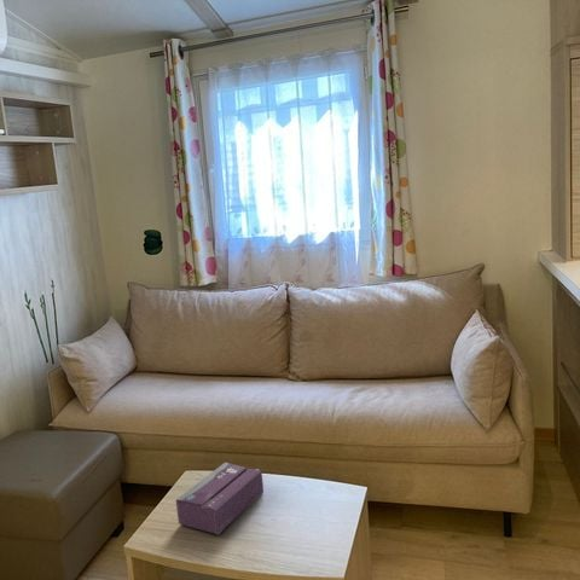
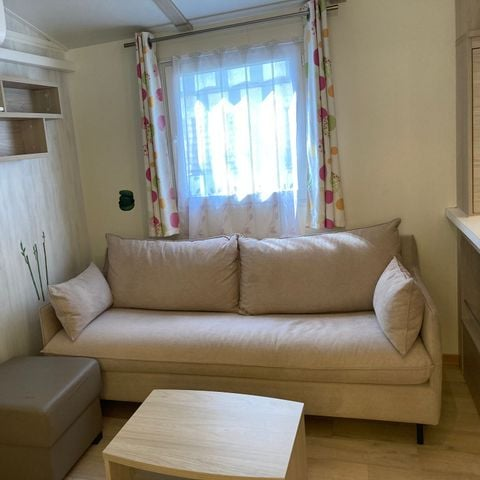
- tissue box (221, 495)
